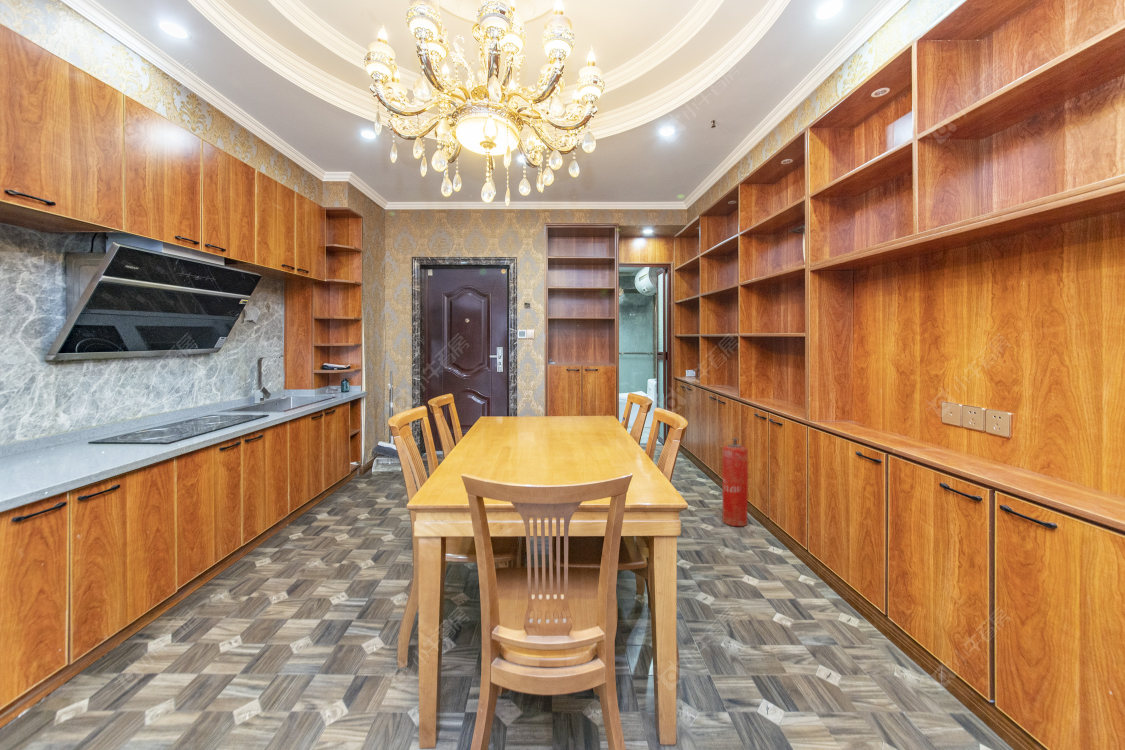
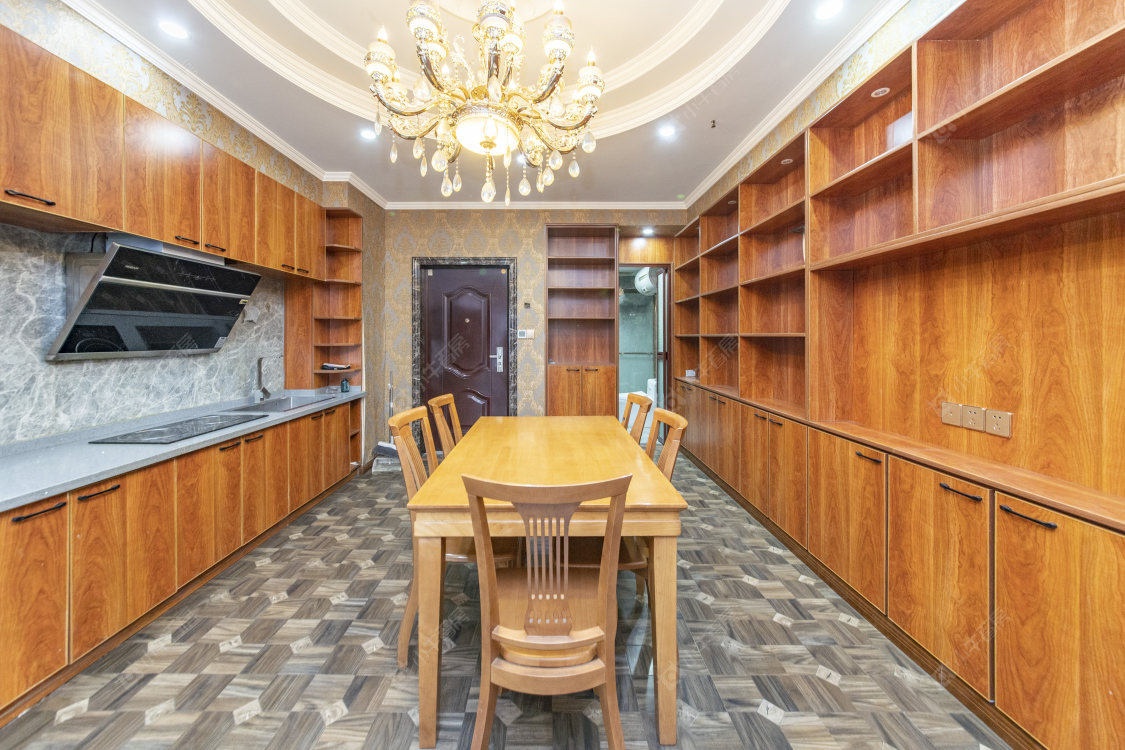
- fire extinguisher (734, 480)
